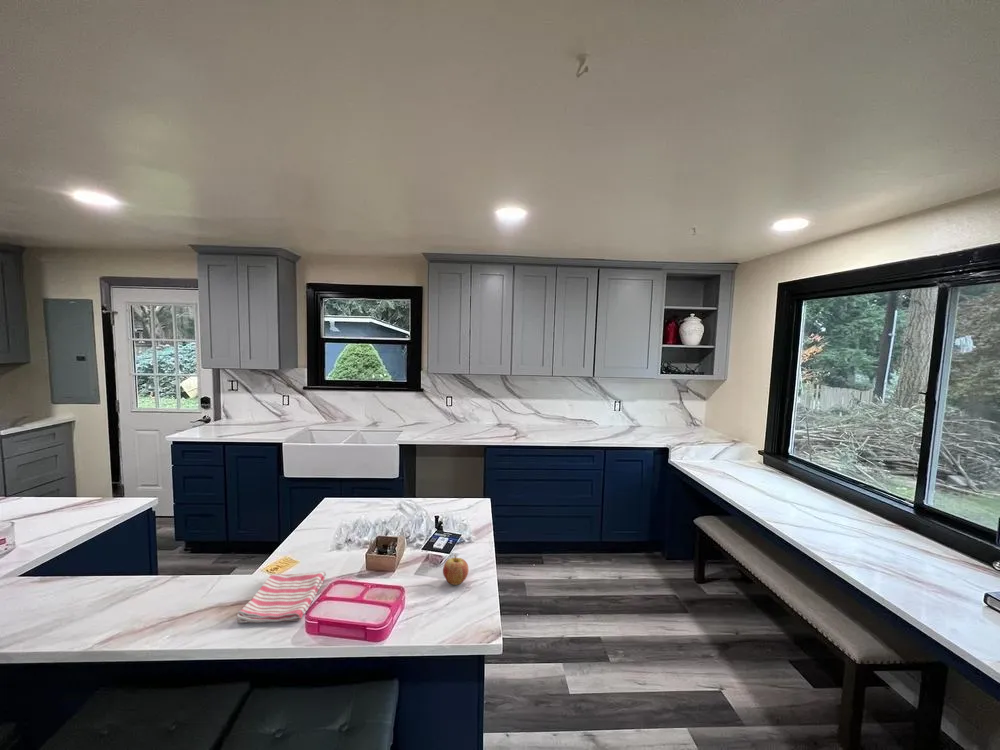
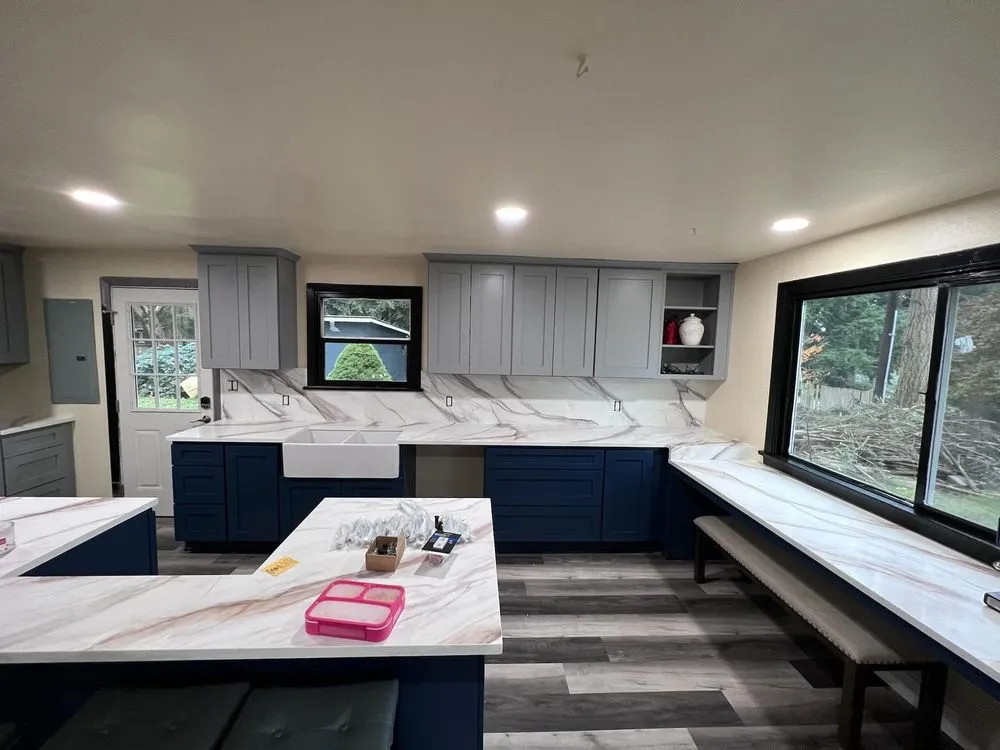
- dish towel (285, 593)
- fruit (455, 570)
